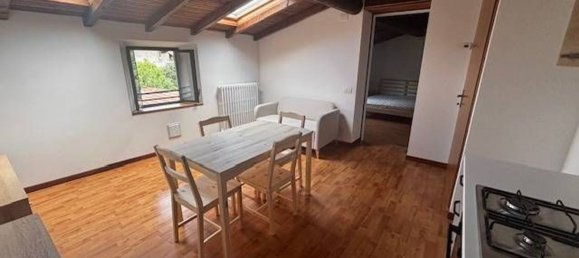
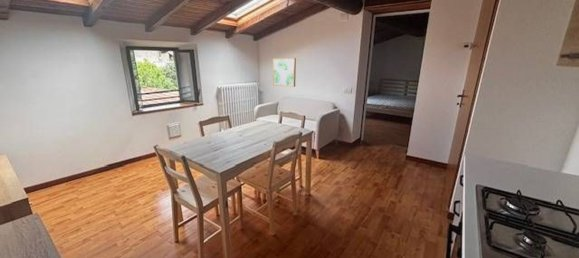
+ wall art (283, 72)
